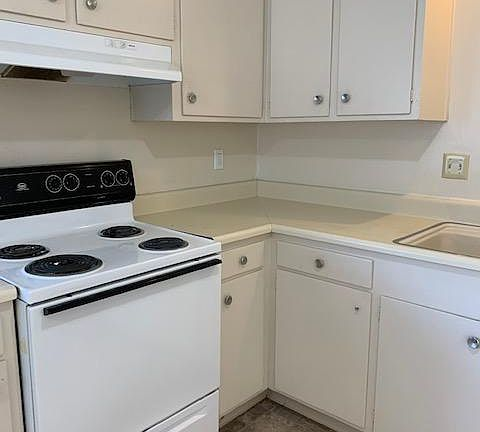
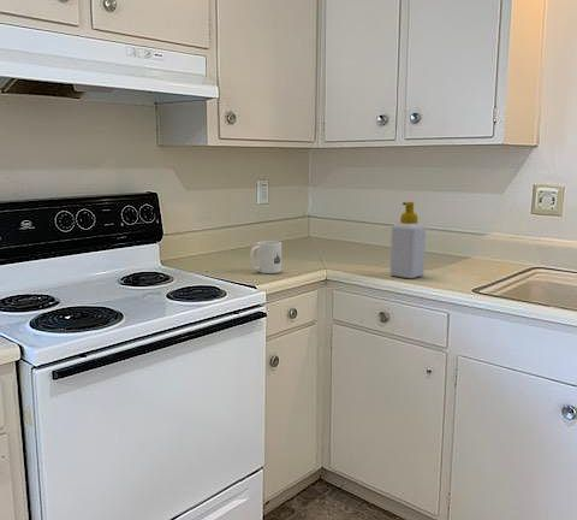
+ mug (264, 256)
+ soap bottle (408, 238)
